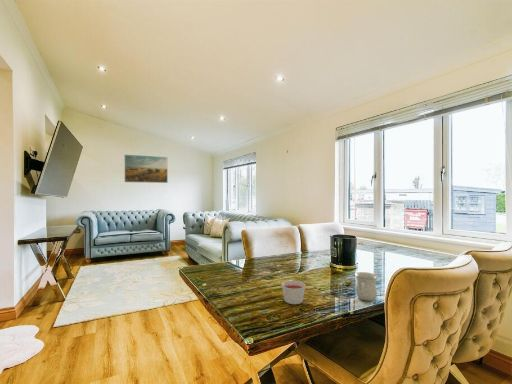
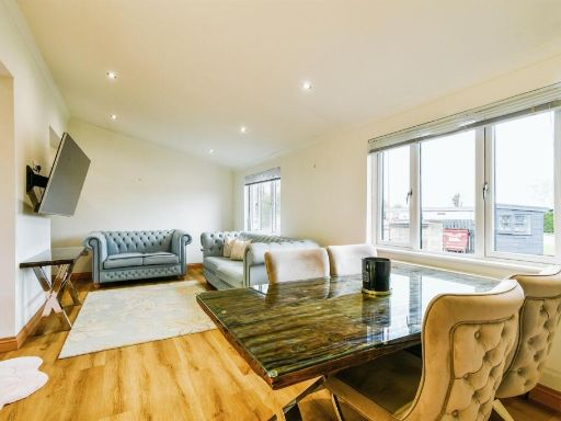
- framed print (146, 169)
- candle (293, 292)
- mug (365, 288)
